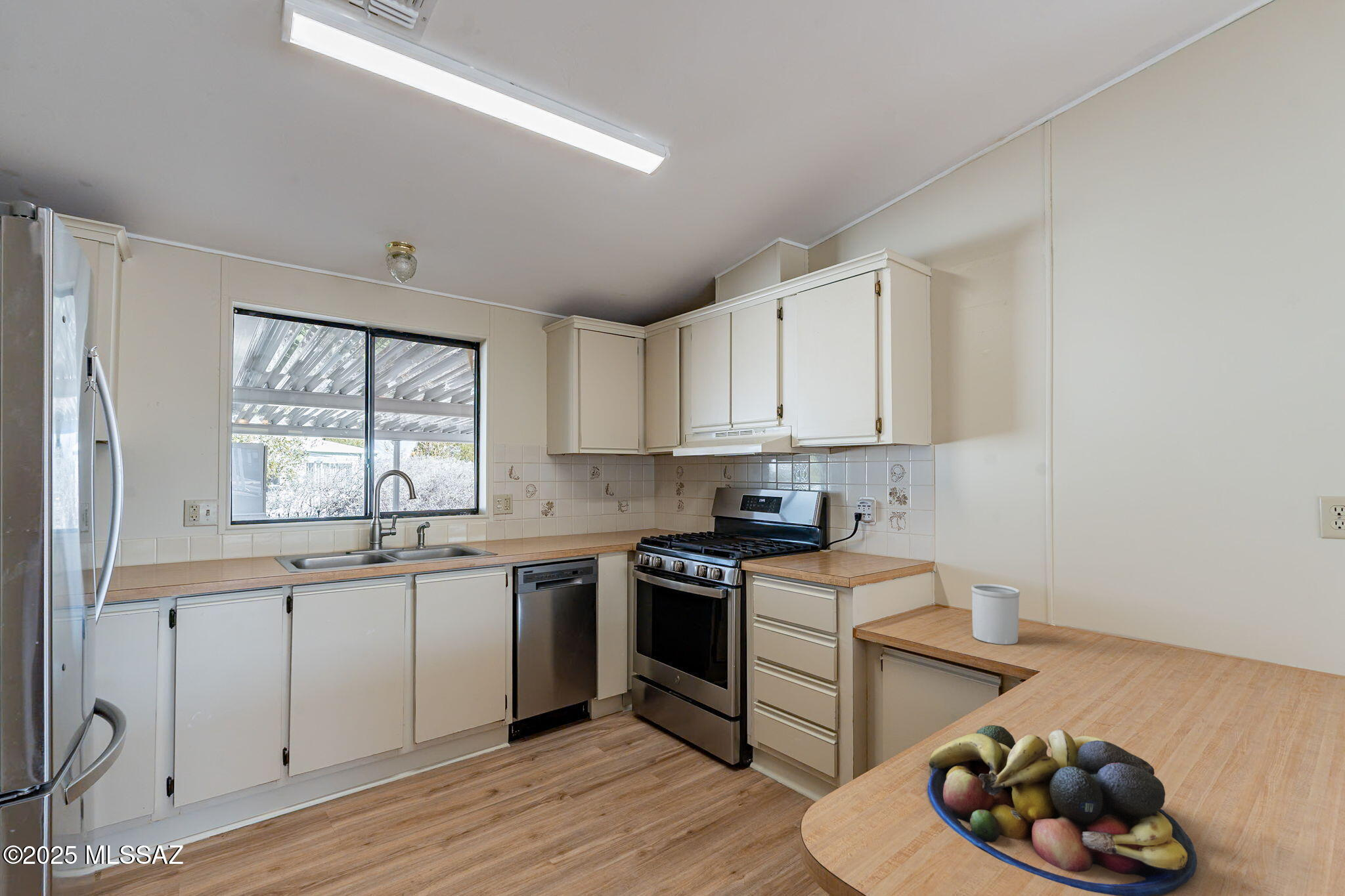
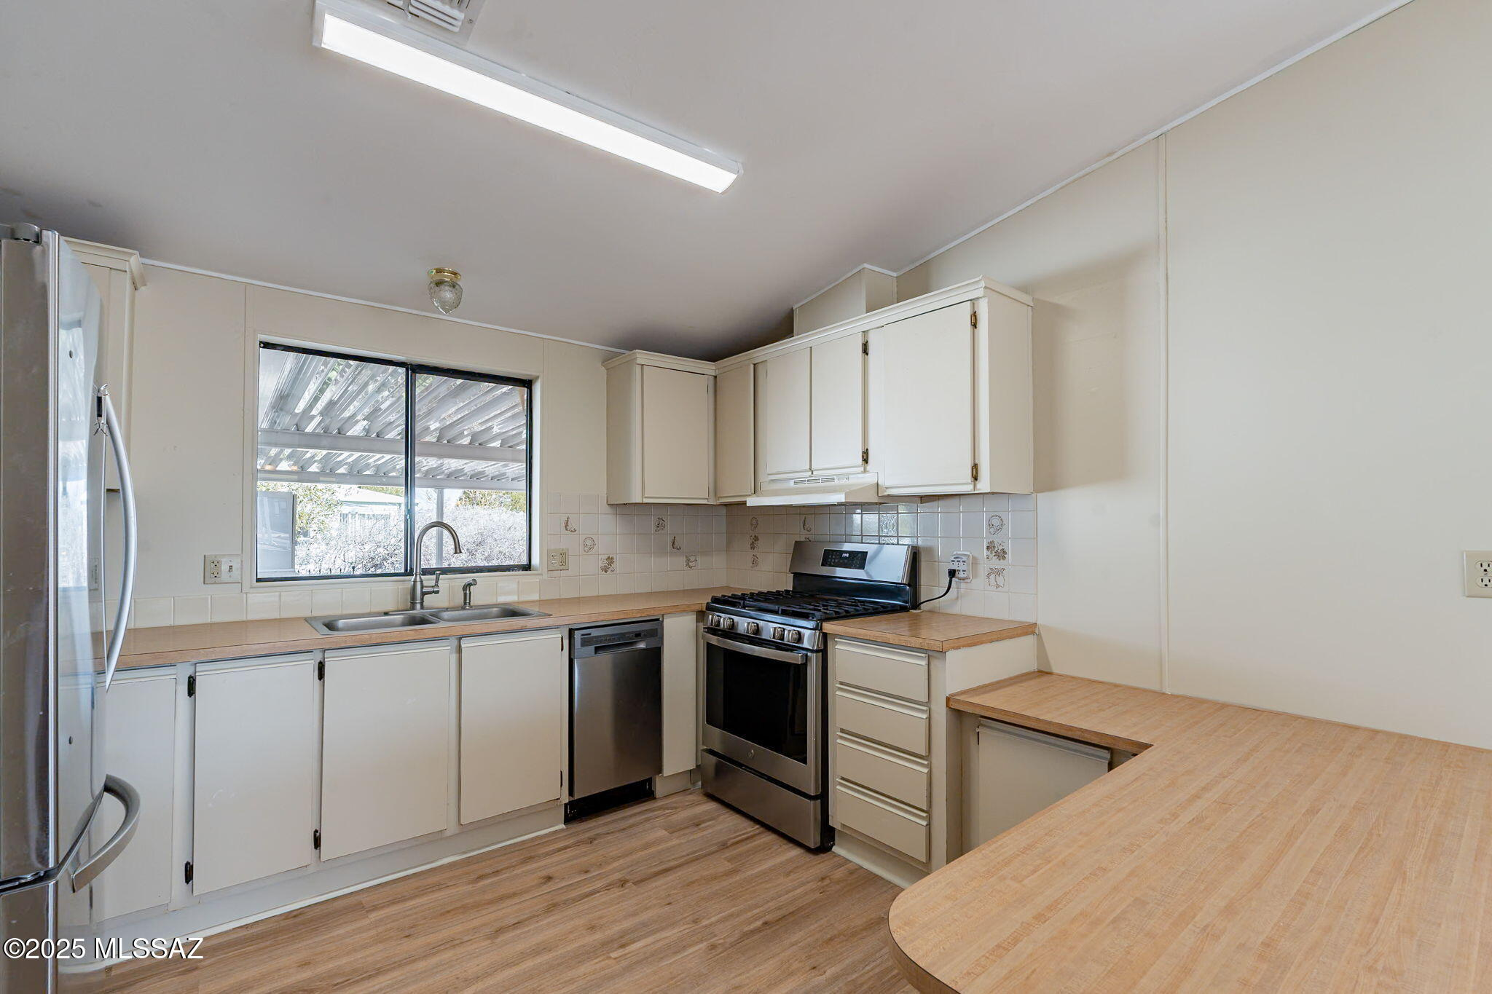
- utensil holder (995, 613)
- fruit bowl (1046, 775)
